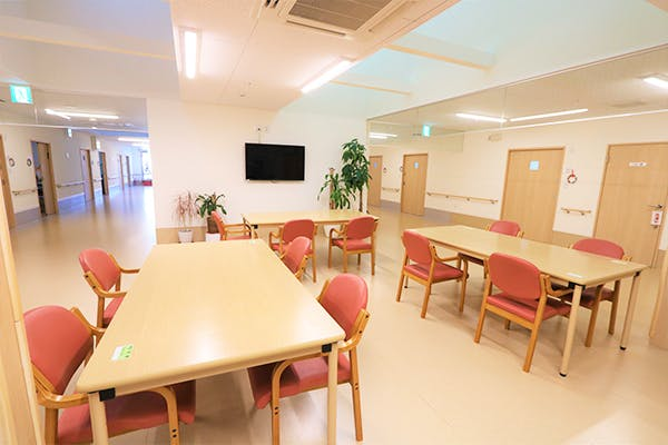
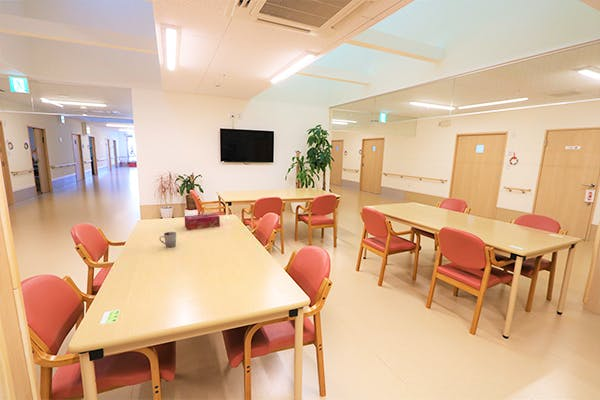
+ tissue box (202, 221)
+ cup (168, 240)
